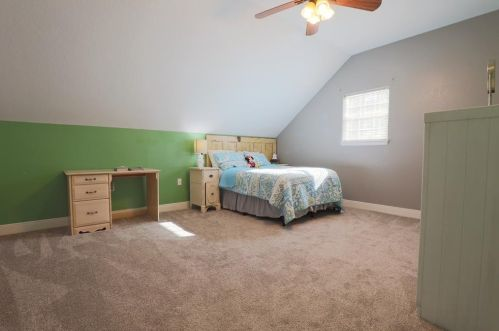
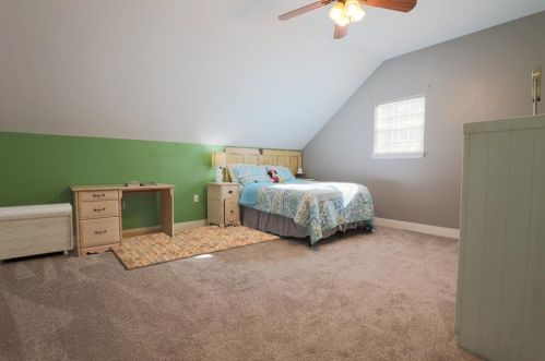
+ rug (196, 239)
+ storage bench (33, 231)
